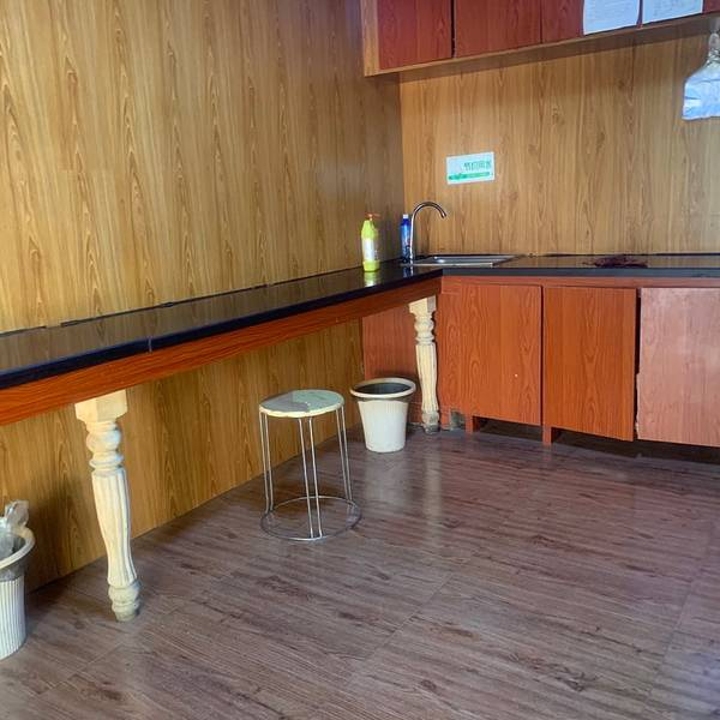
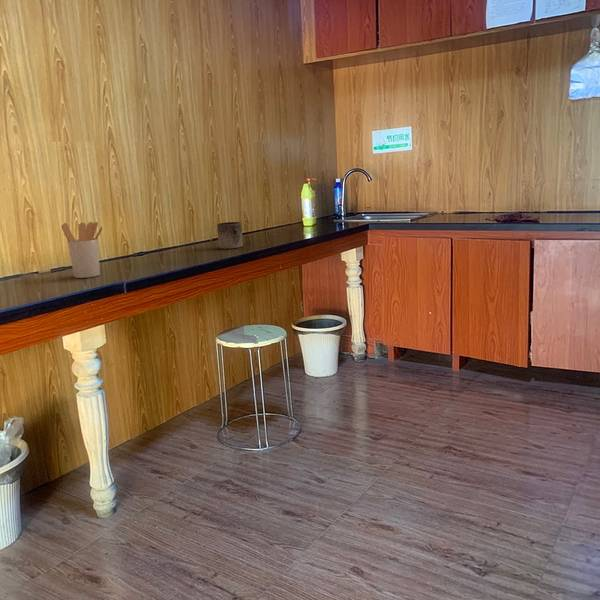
+ utensil holder (86, 248)
+ mug (232, 235)
